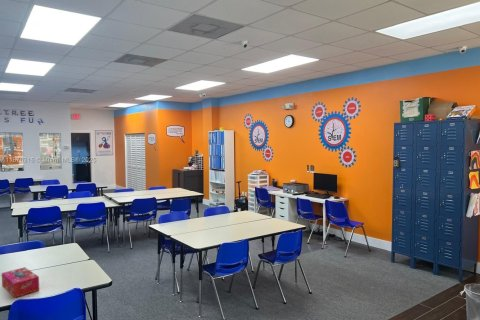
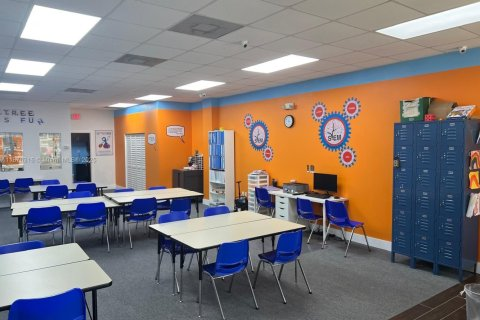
- tissue box (20, 281)
